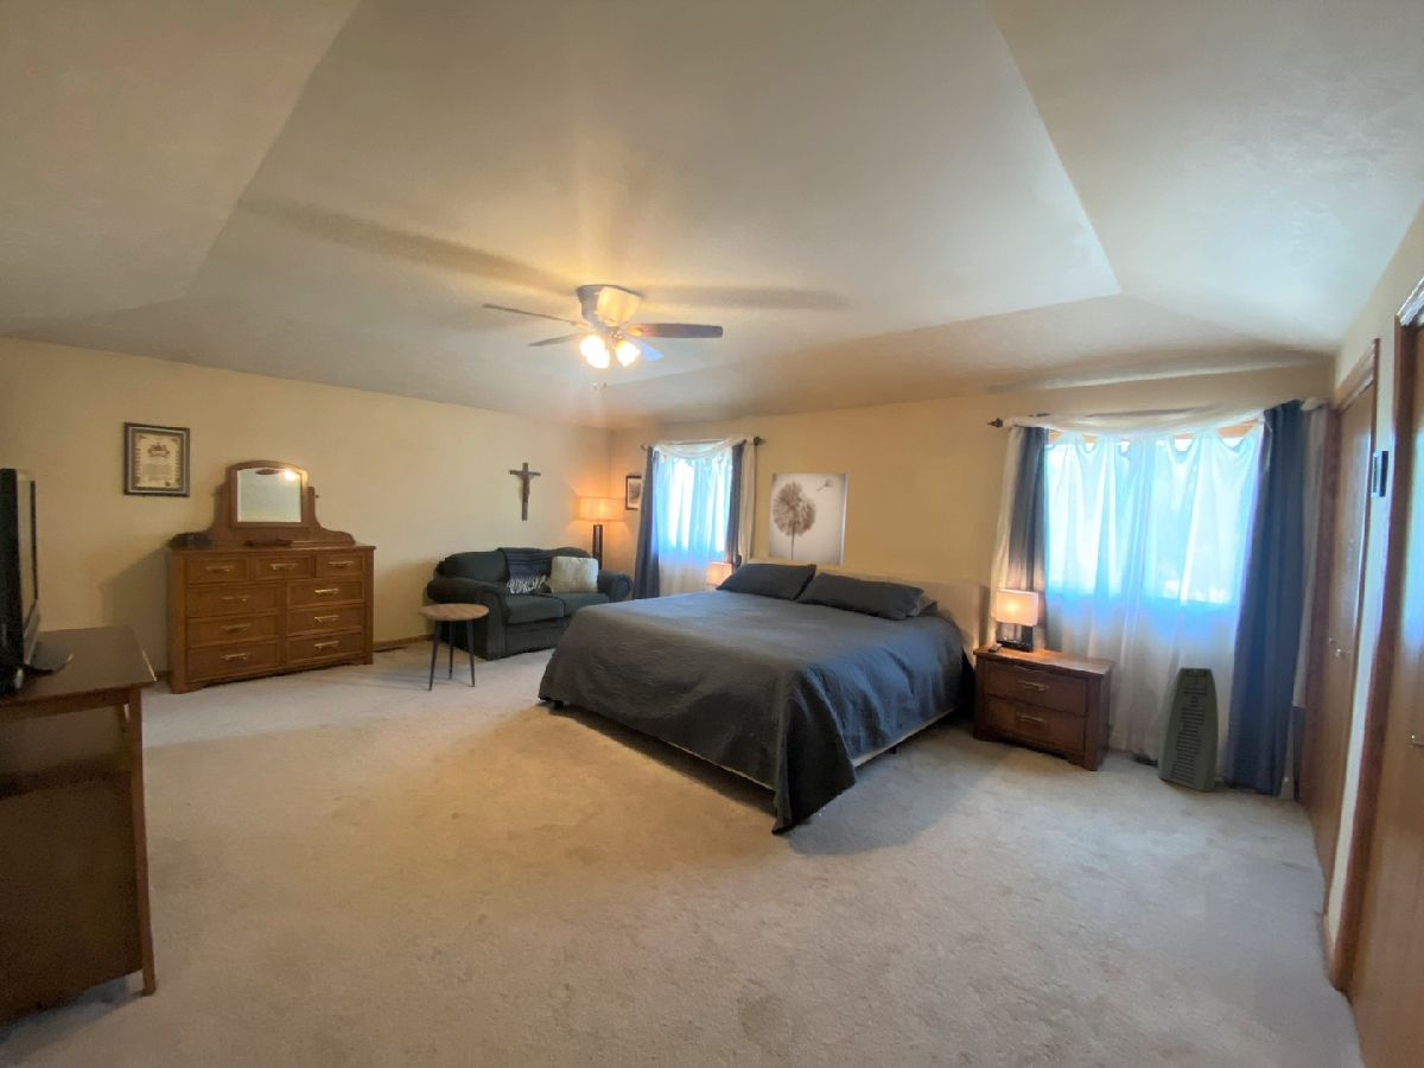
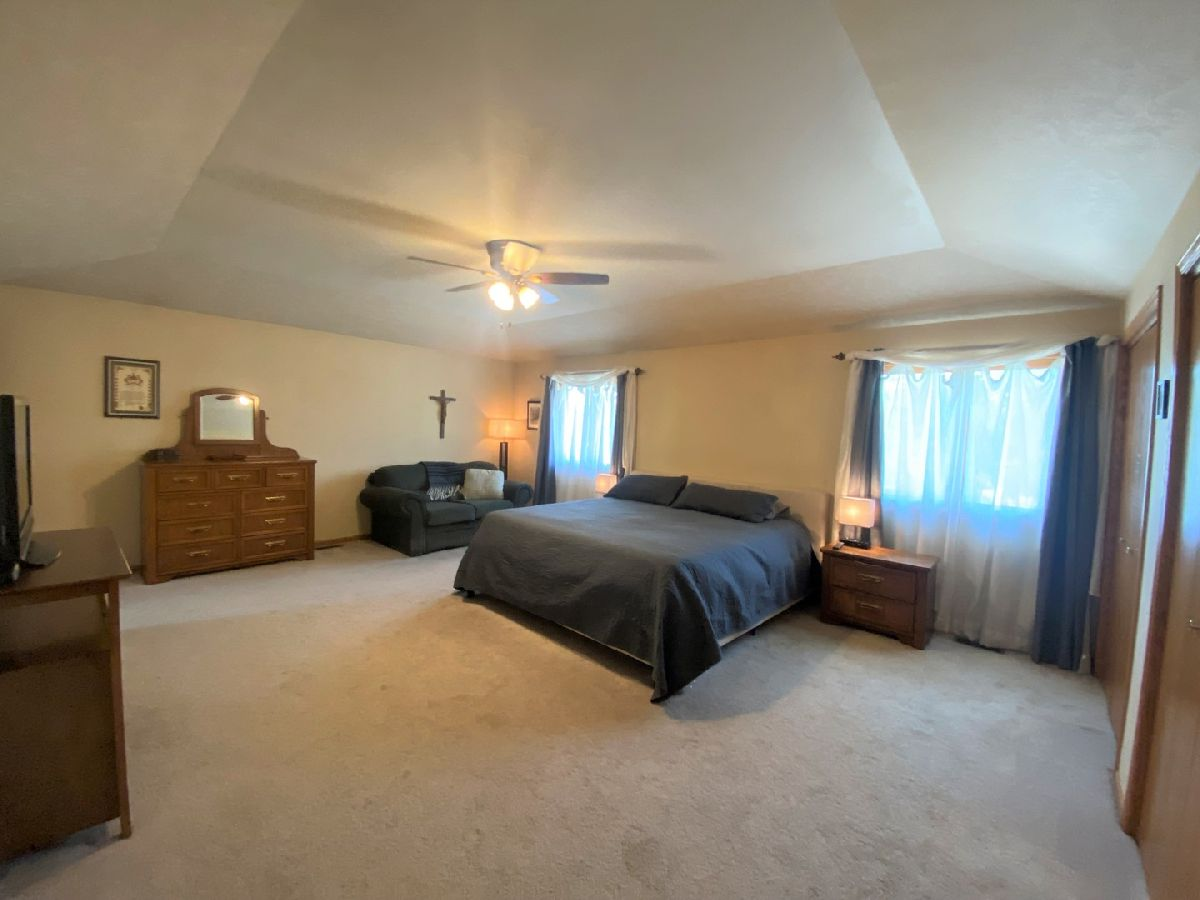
- wall art (806, 517)
- side table (452, 647)
- air purifier (1190, 723)
